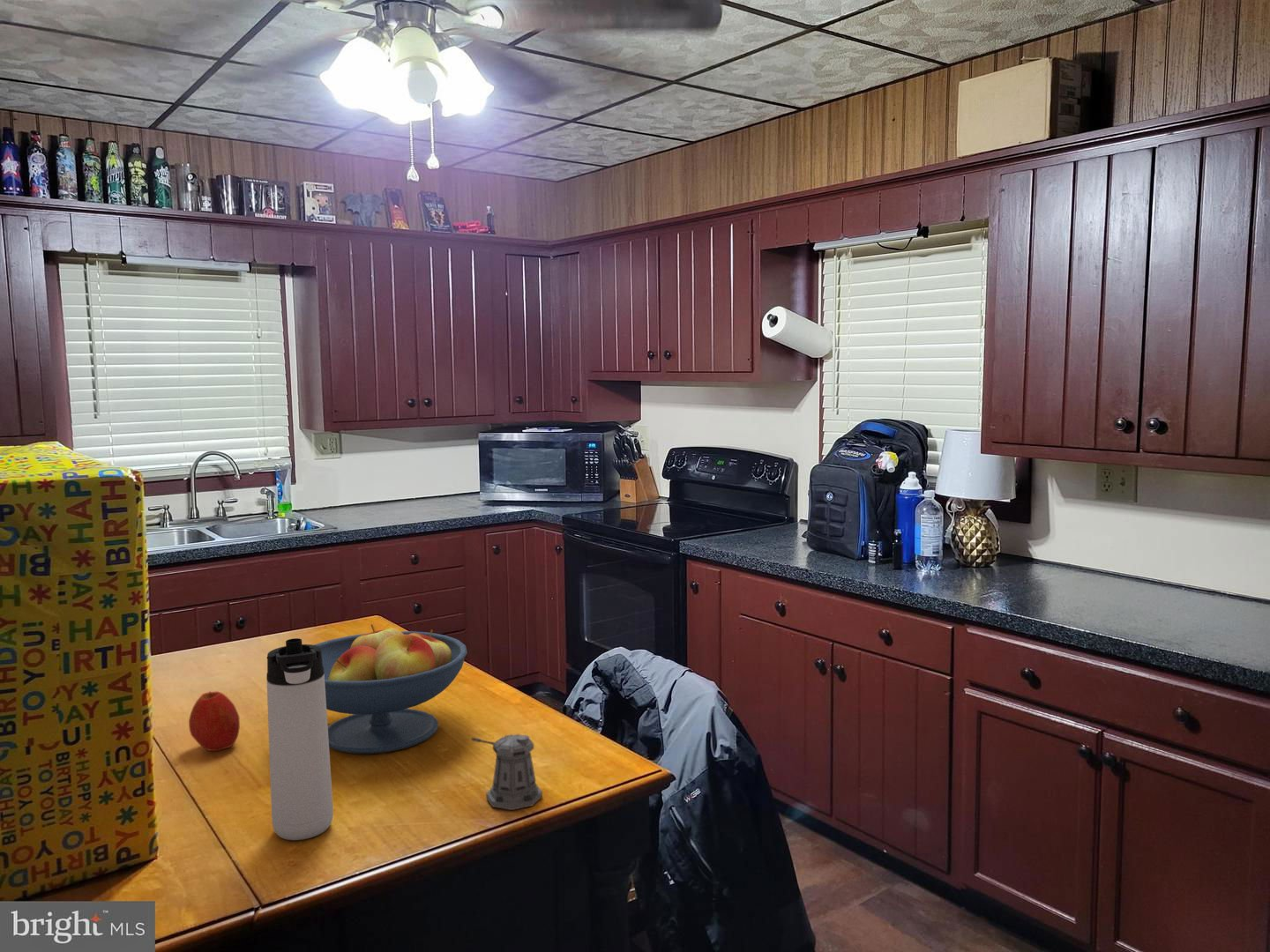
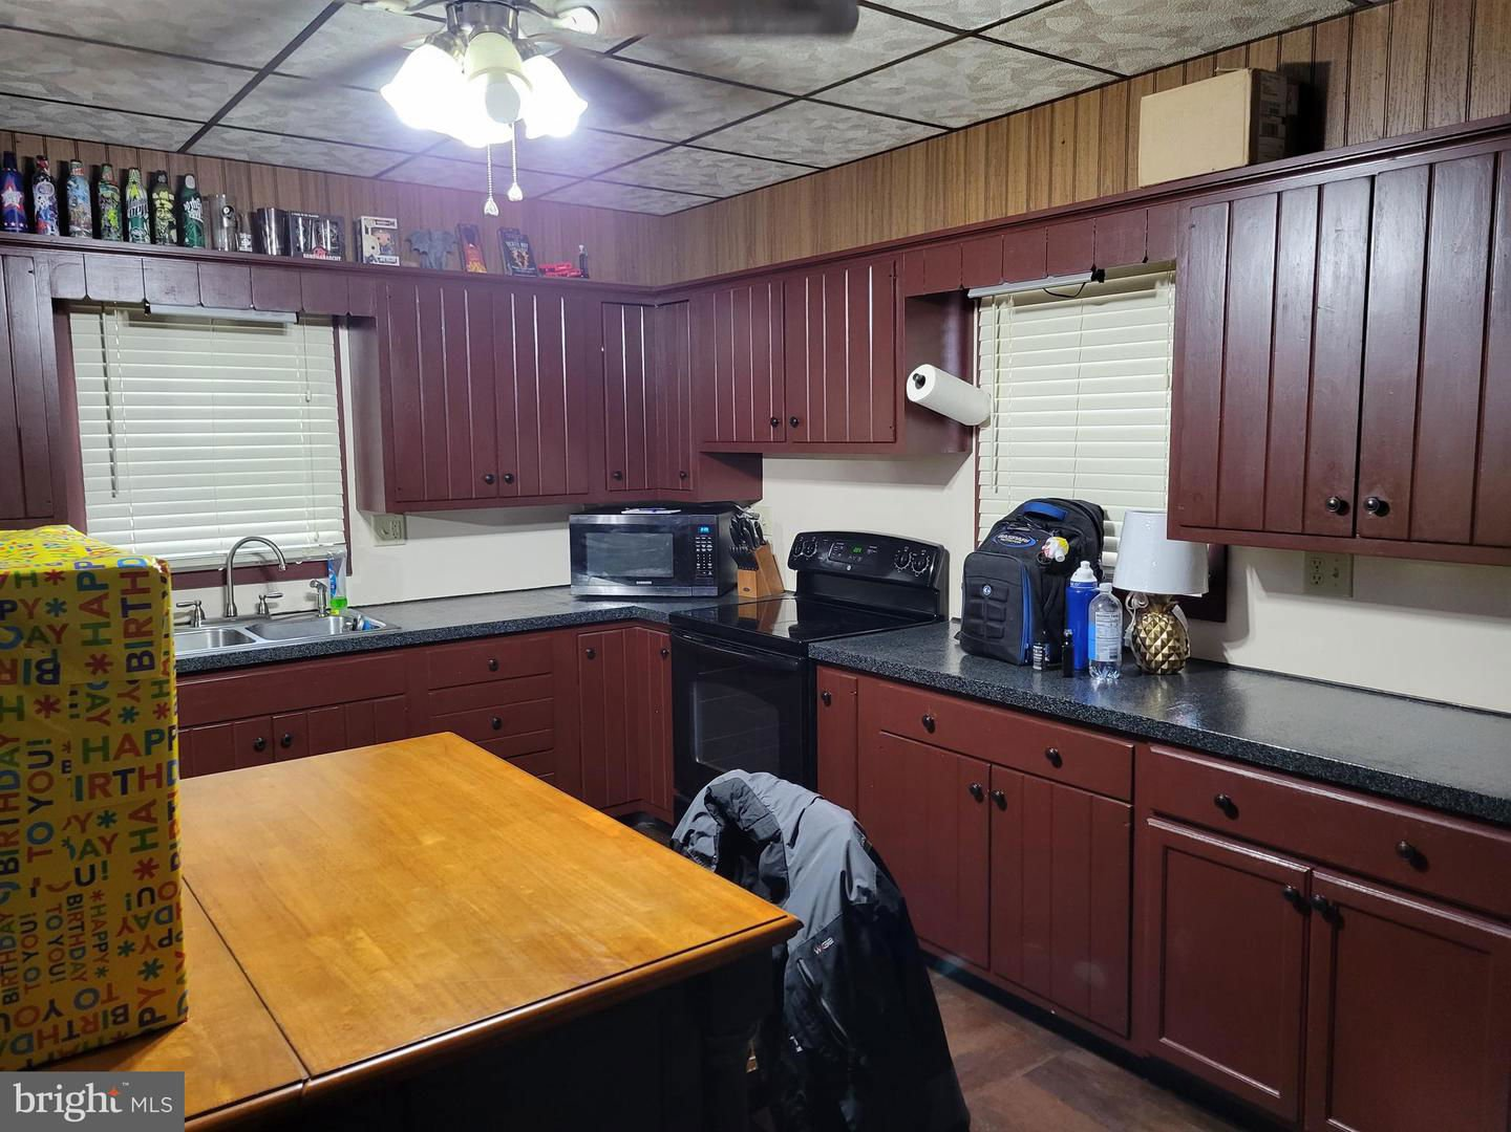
- fruit bowl (378, 680)
- thermos bottle (299, 740)
- pepper shaker (509, 764)
- apple (214, 718)
